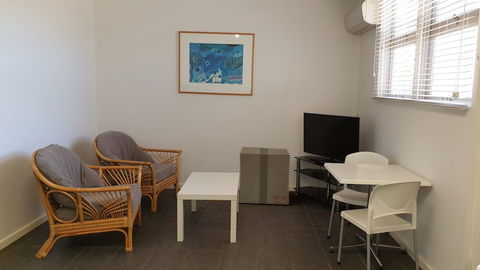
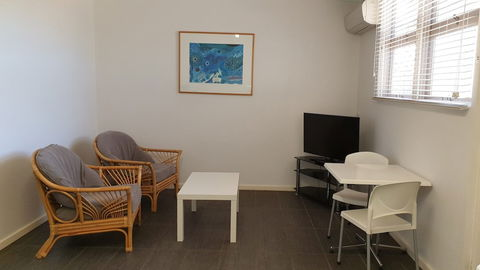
- cardboard box (264, 173)
